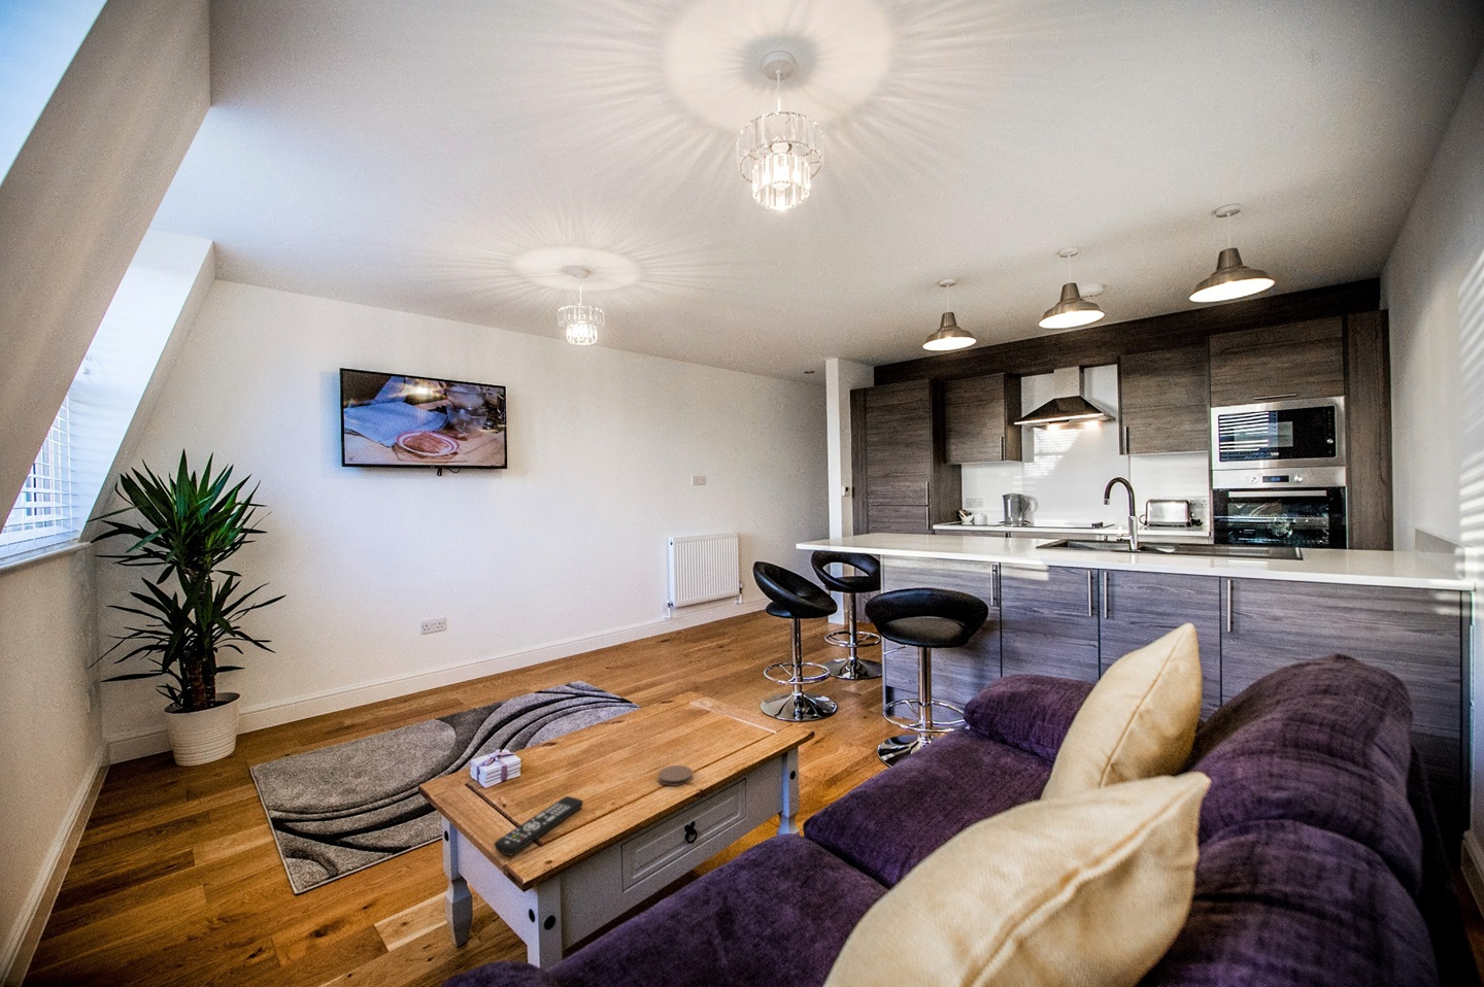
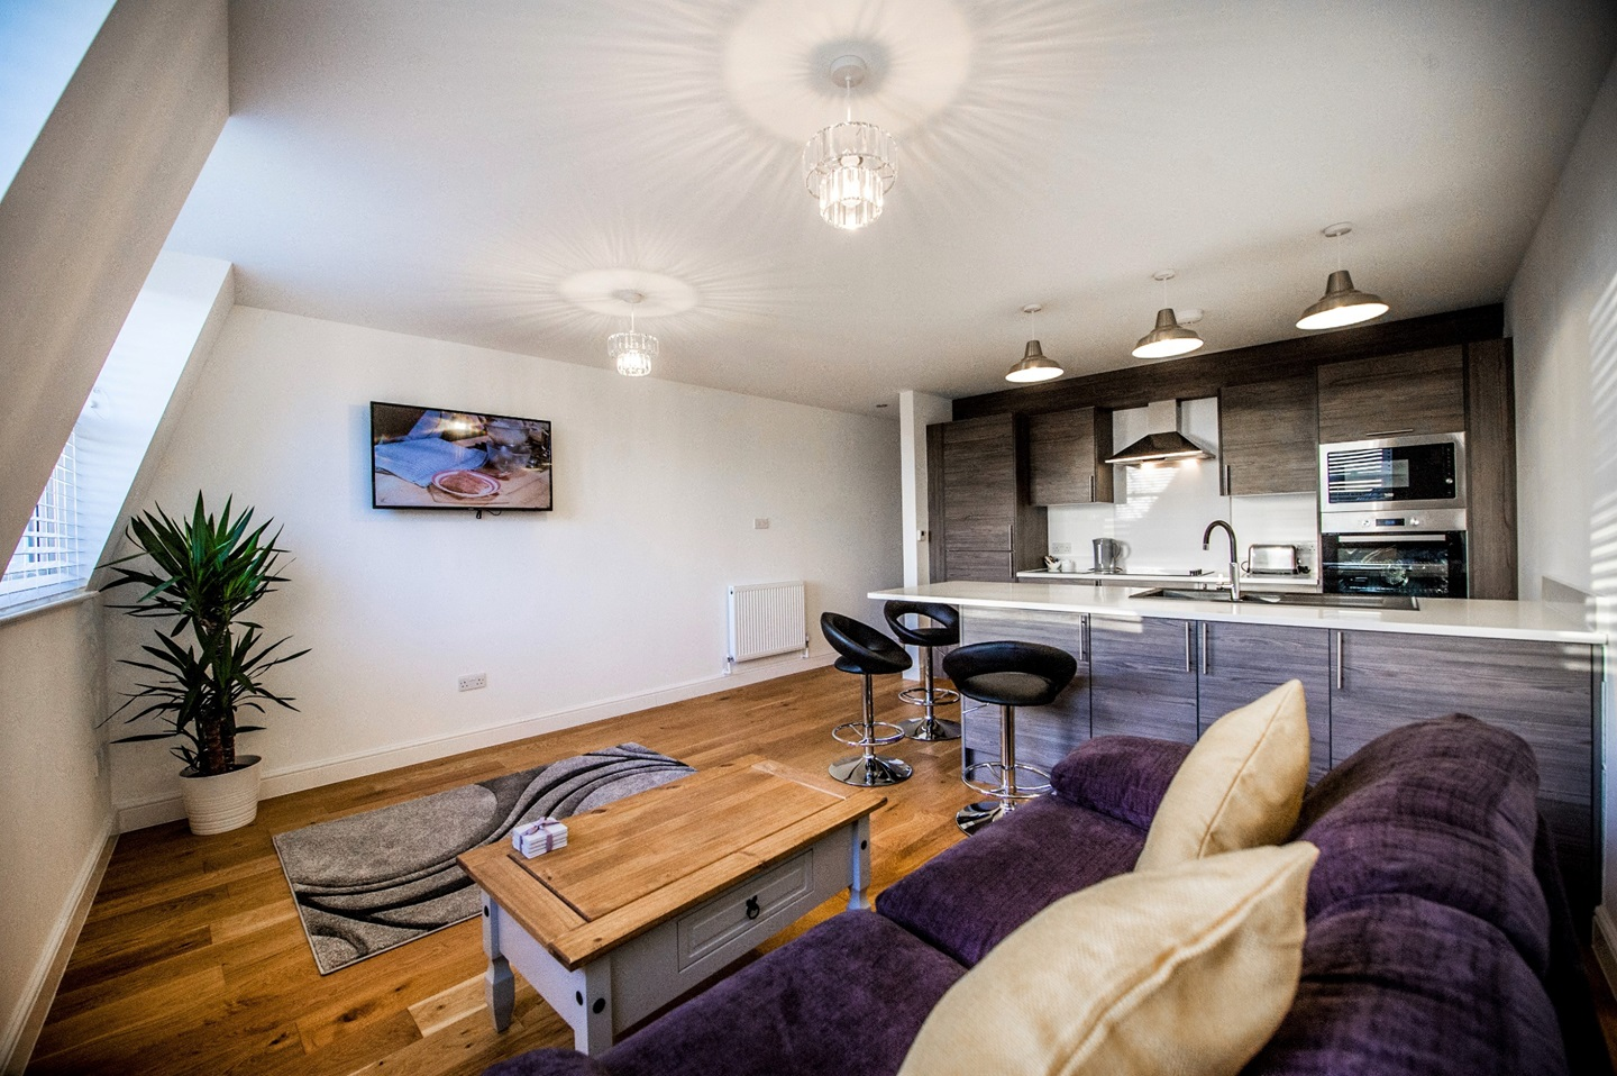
- coaster (675, 774)
- remote control (541, 823)
